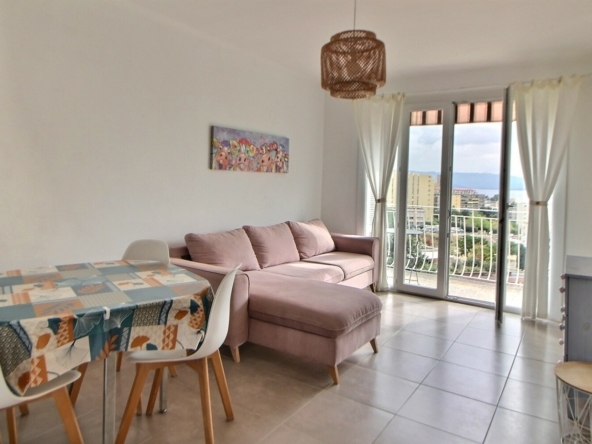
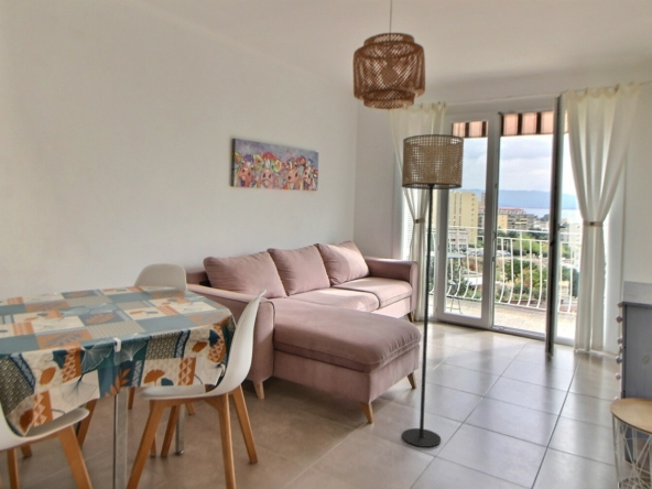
+ floor lamp (426, 291)
